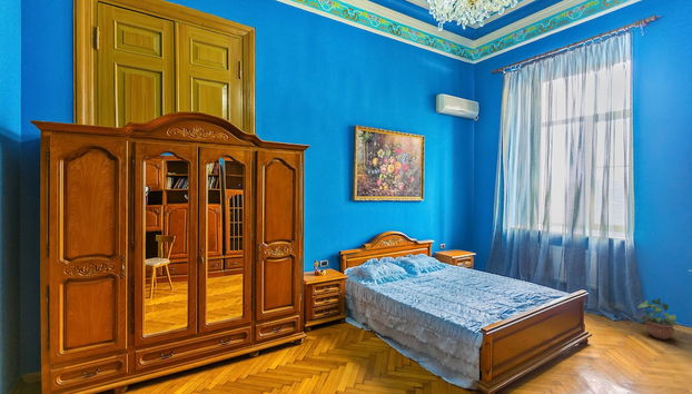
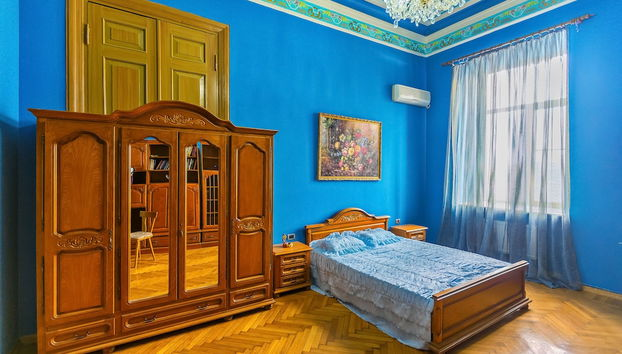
- potted plant (659, 316)
